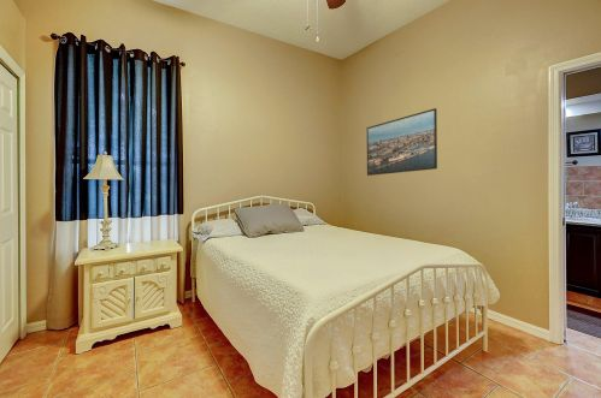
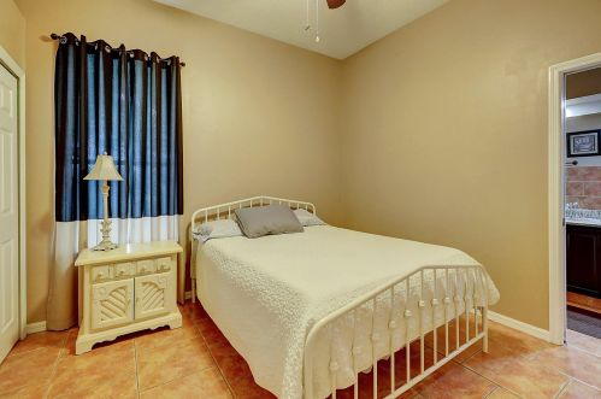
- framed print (397, 145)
